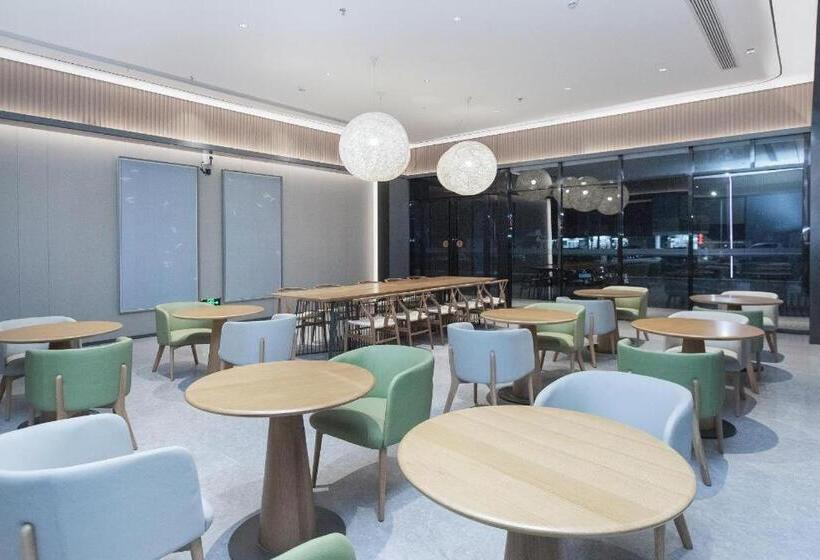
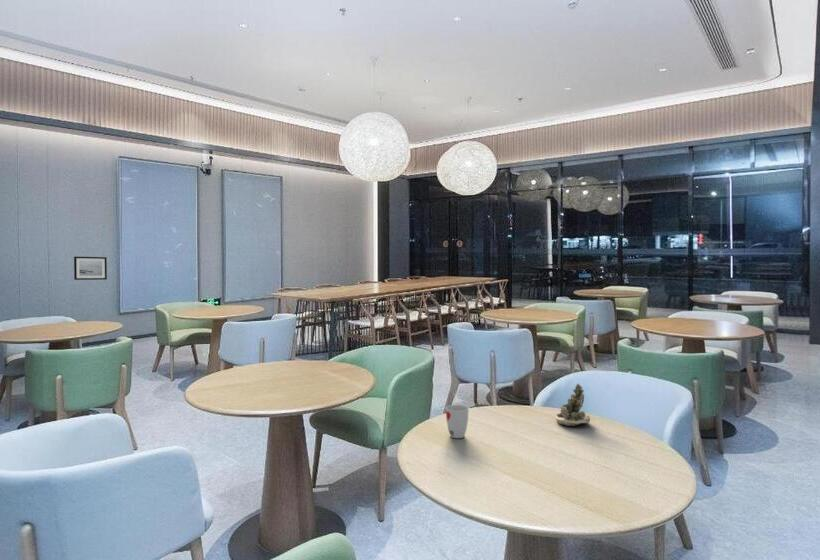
+ succulent planter (572, 403)
+ wall art (90, 268)
+ cup (457, 421)
